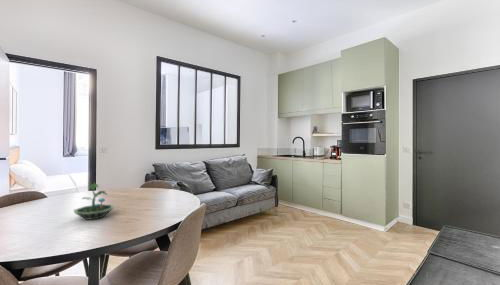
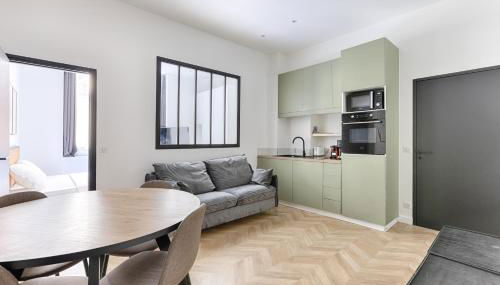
- terrarium (94, 189)
